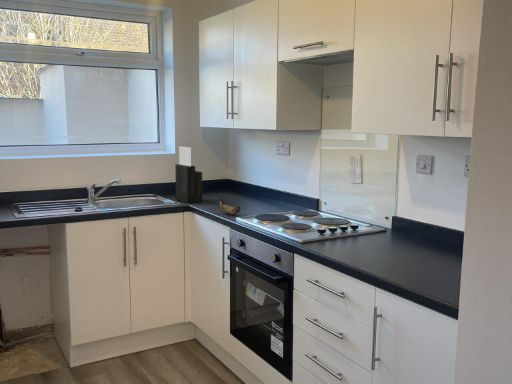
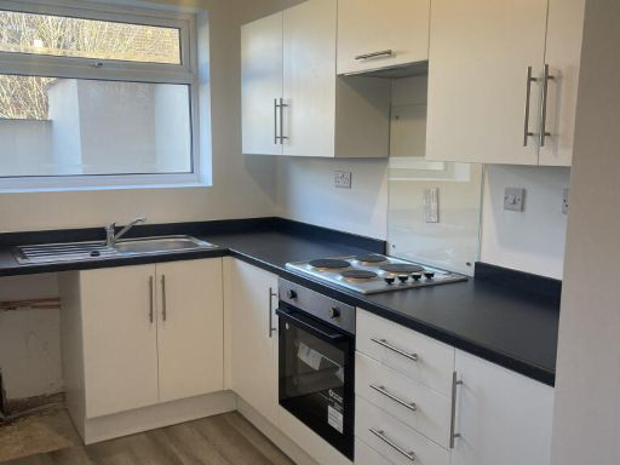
- knife block (190, 173)
- banana (229, 206)
